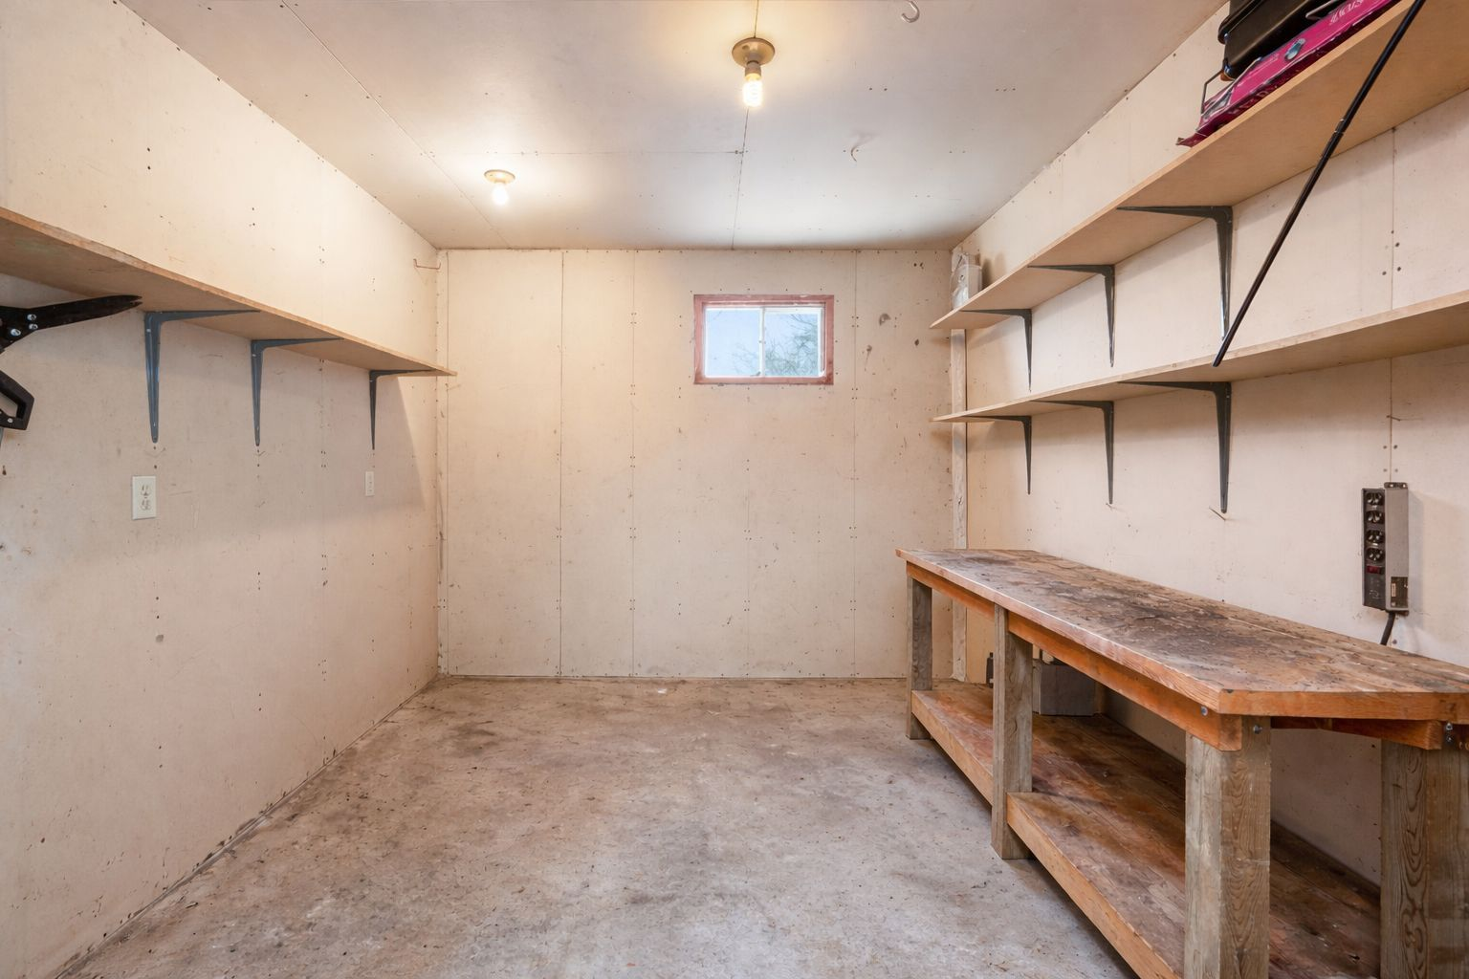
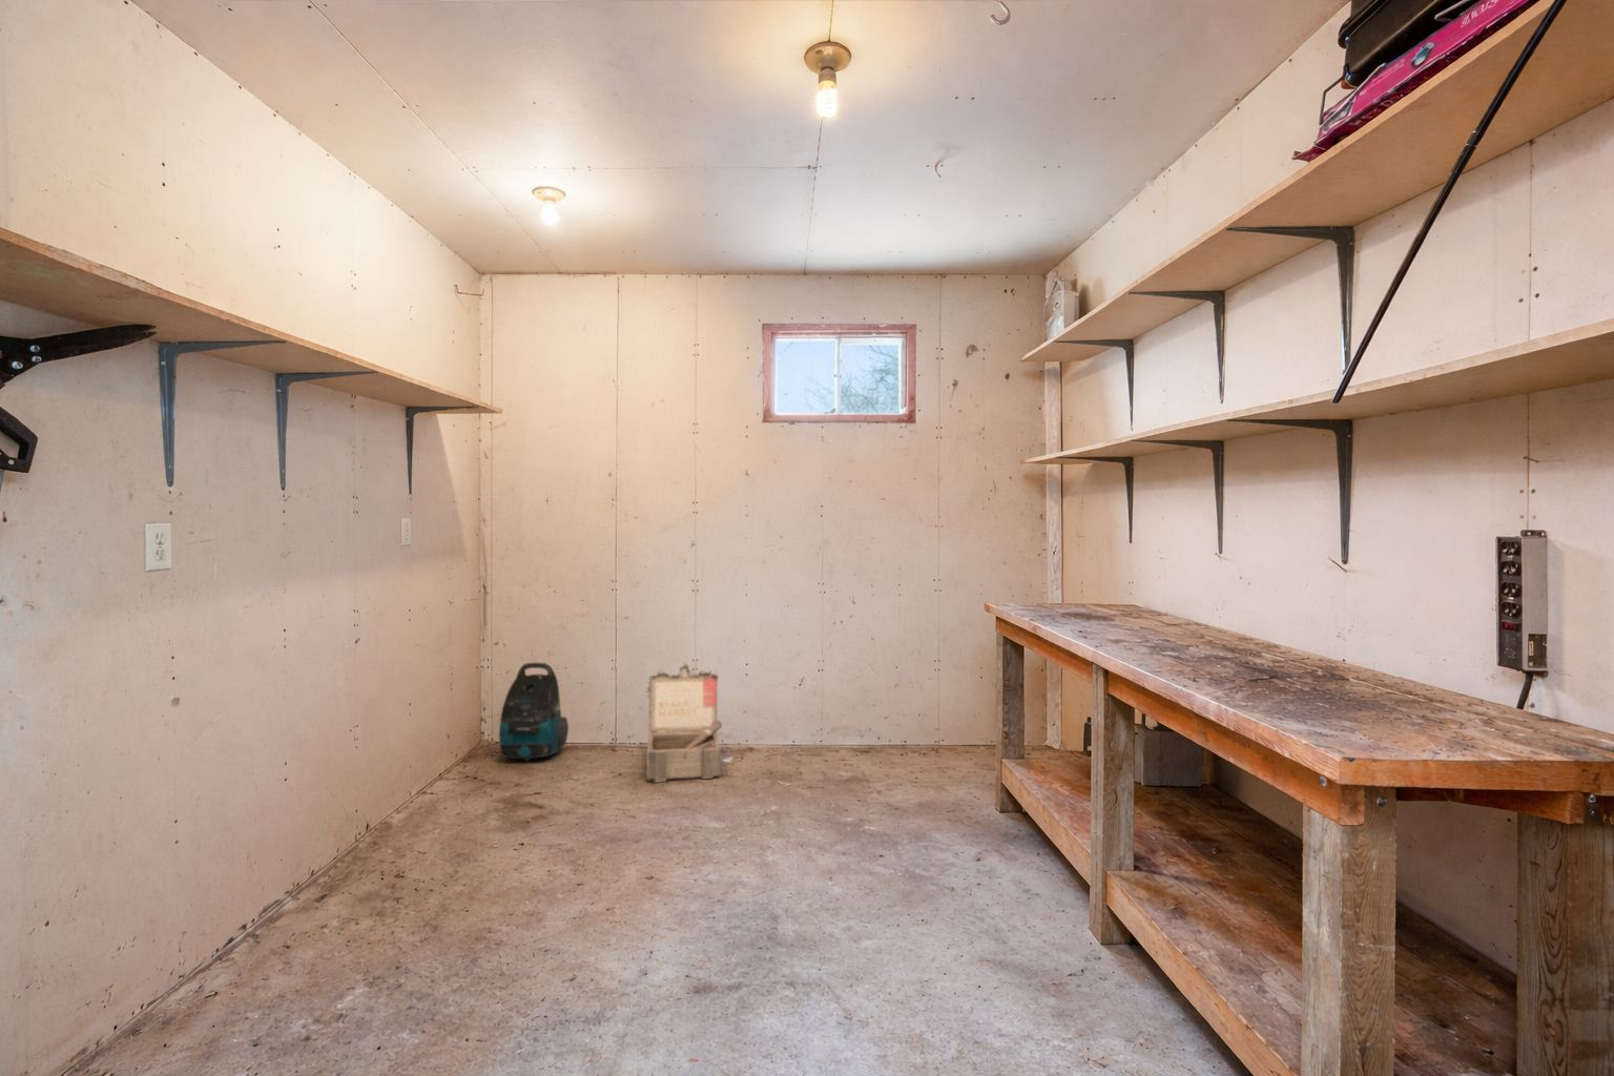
+ vacuum cleaner (531, 711)
+ tool box (682, 717)
